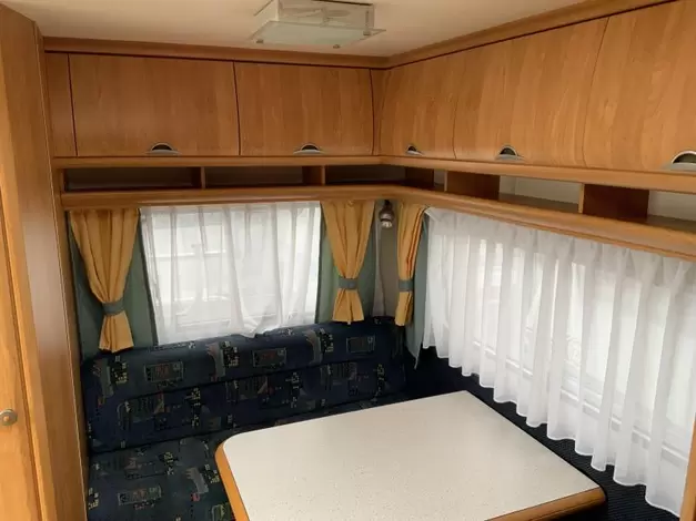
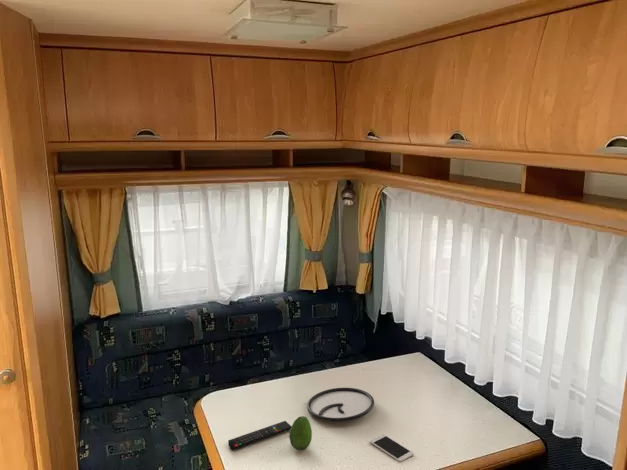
+ remote control (260, 435)
+ smartphone (391, 447)
+ plate (340, 403)
+ fruit (300, 432)
